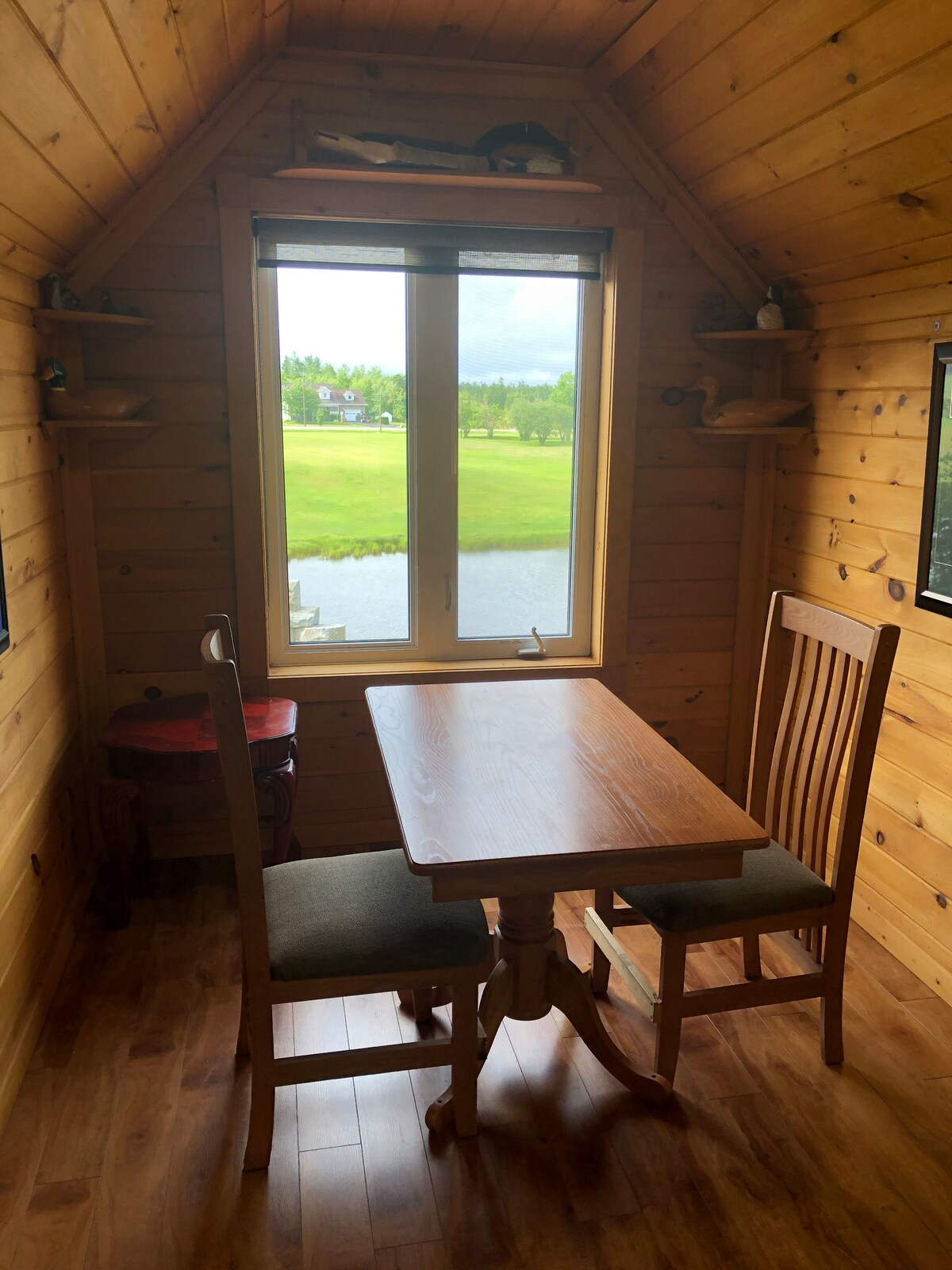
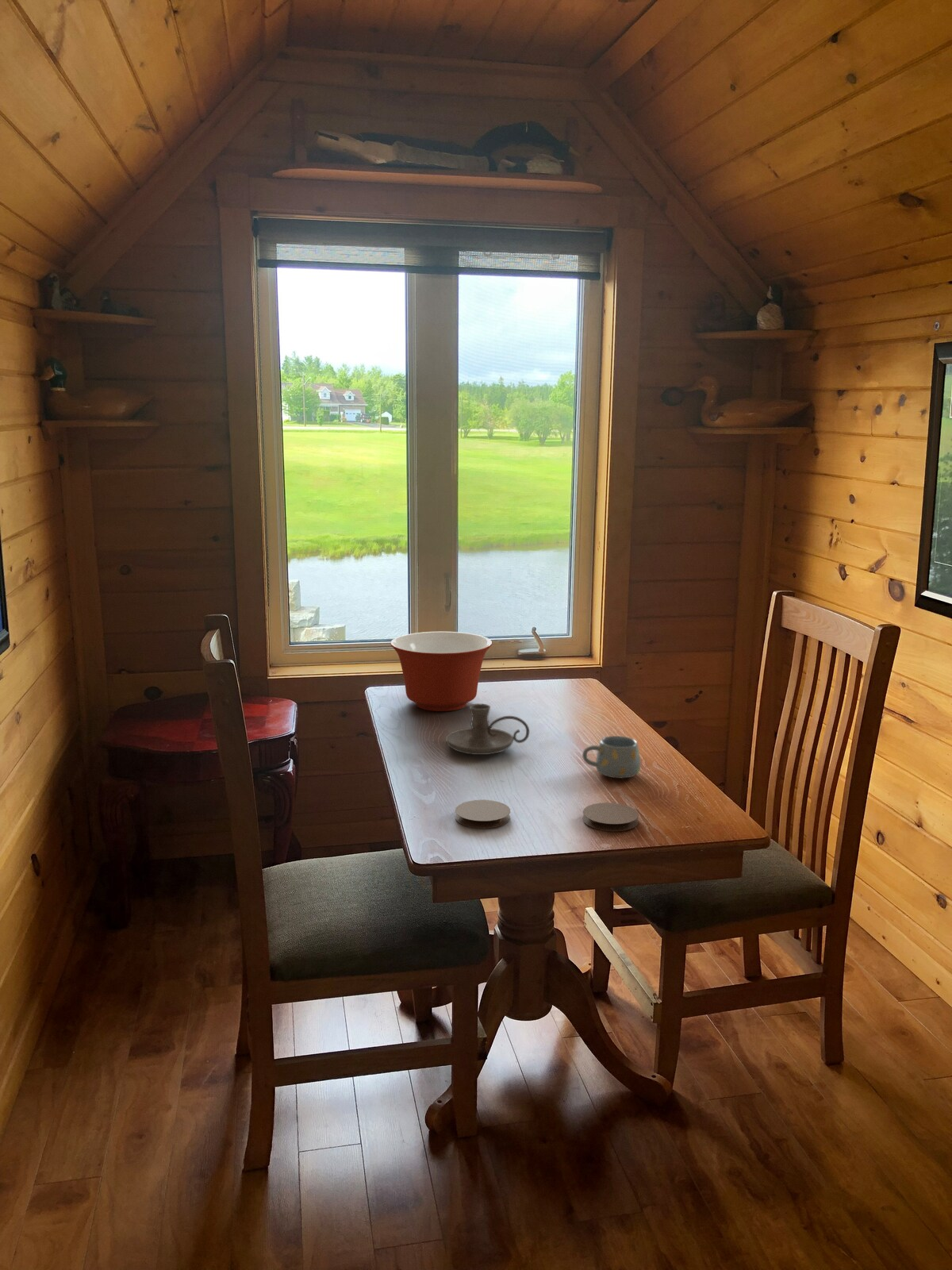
+ mixing bowl (441, 673)
+ mug (611, 758)
+ coaster (482, 814)
+ candle holder (487, 728)
+ coaster (610, 816)
